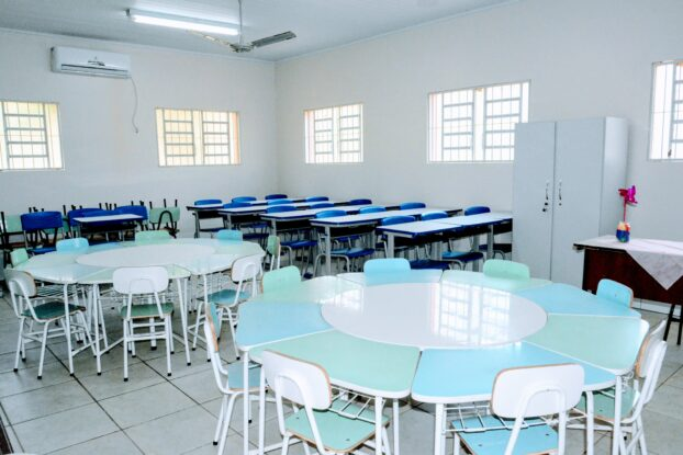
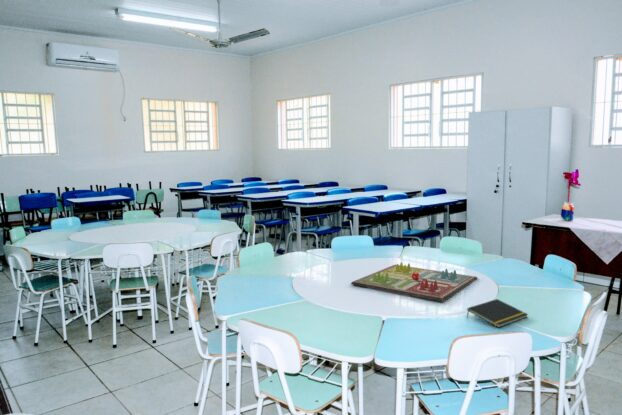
+ notepad (497, 312)
+ gameboard (415, 276)
